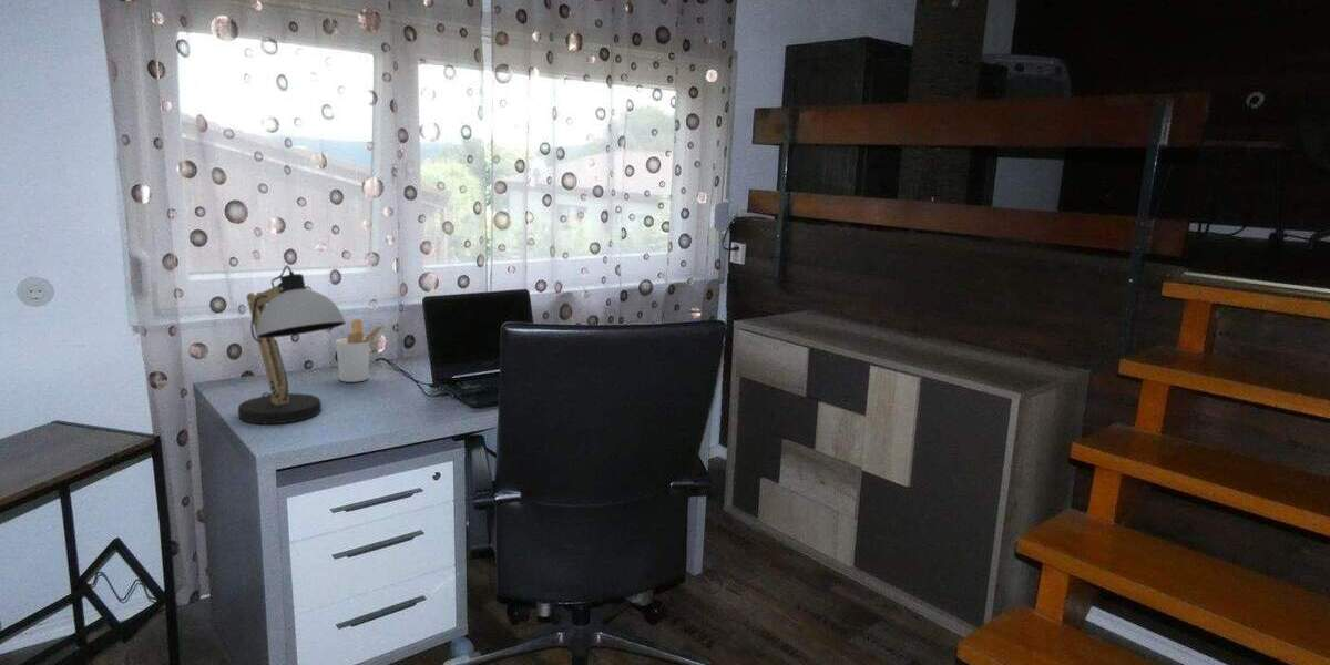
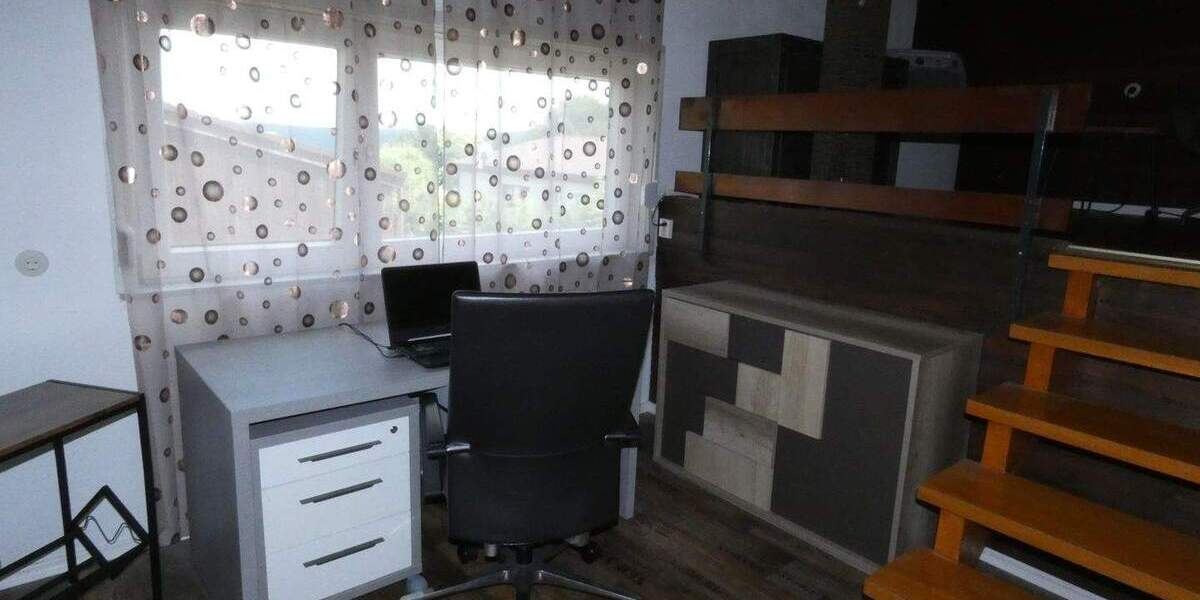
- utensil holder (361, 350)
- desk lamp (282, 336)
